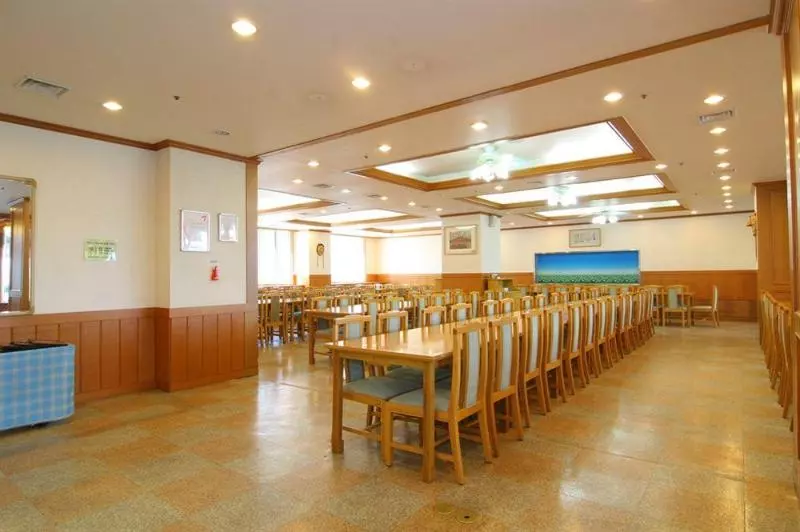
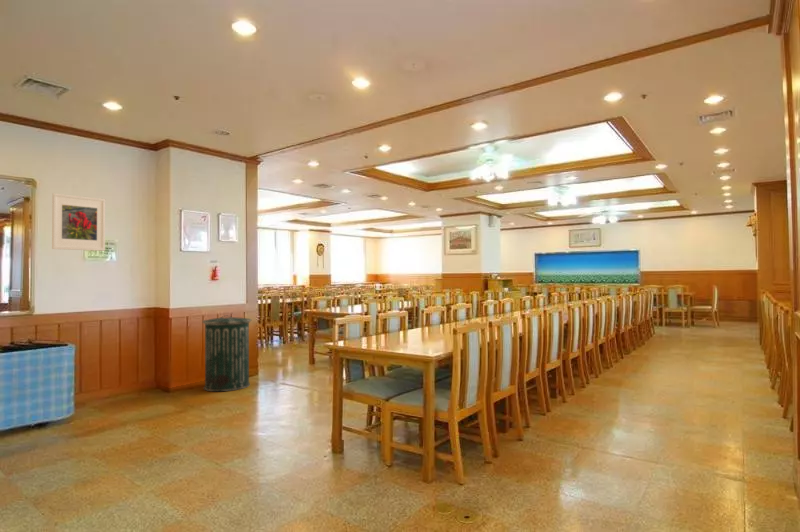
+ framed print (79, 223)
+ trash can (227, 350)
